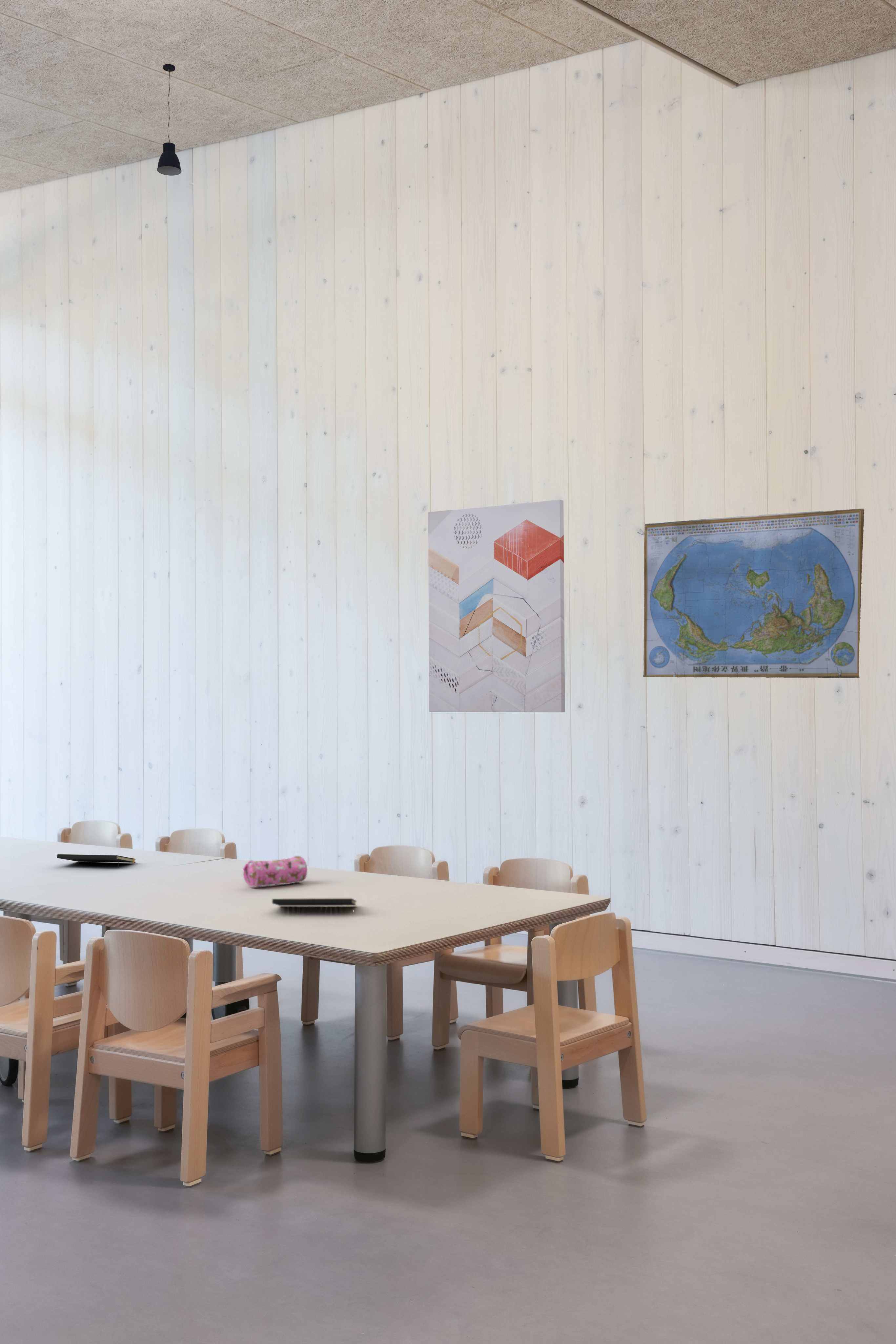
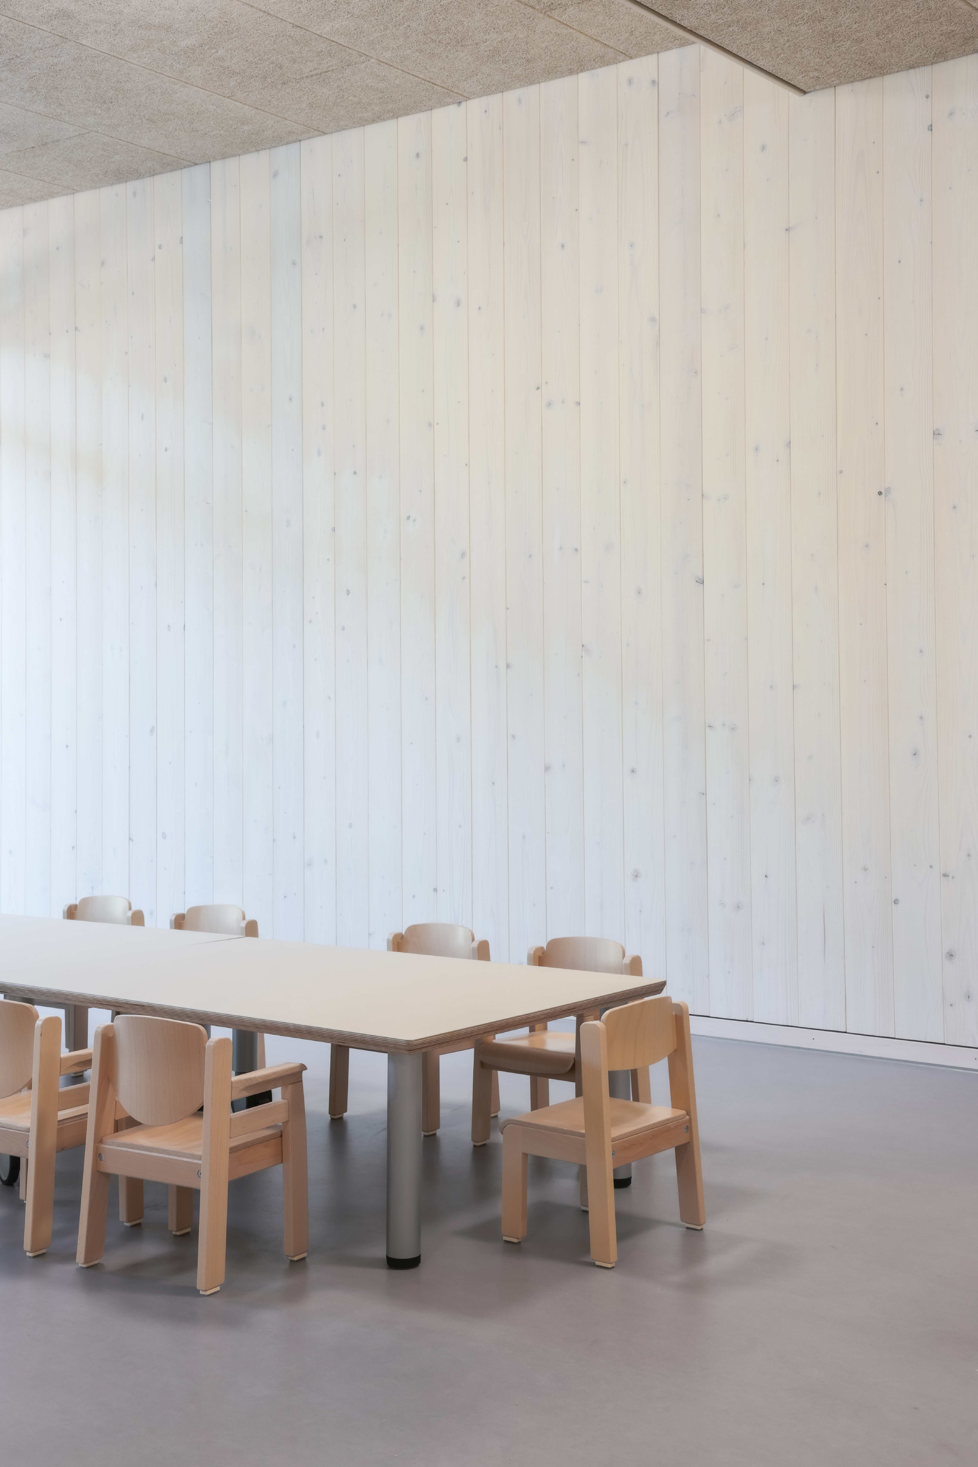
- wall art (495, 609)
- pendant light (169, 118)
- world map (748, 597)
- notepad (315, 902)
- notepad (97, 858)
- pencil case (275, 871)
